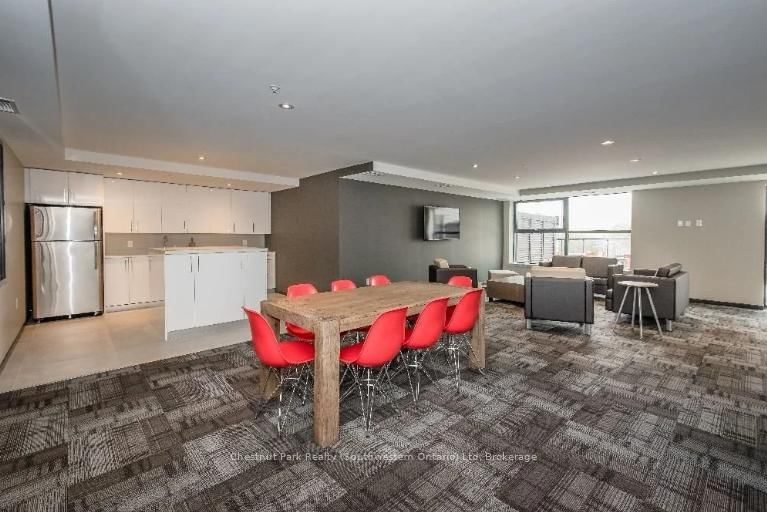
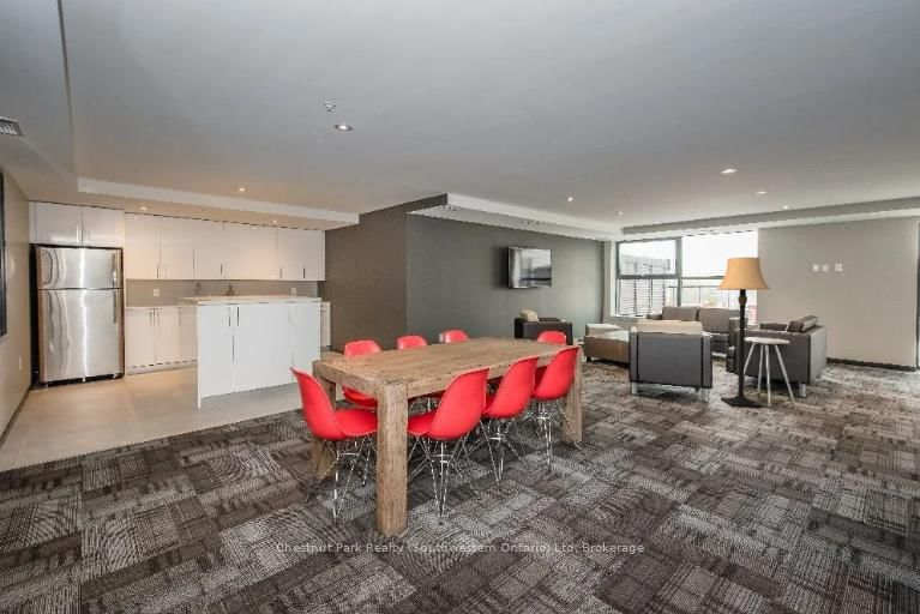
+ lamp (741, 331)
